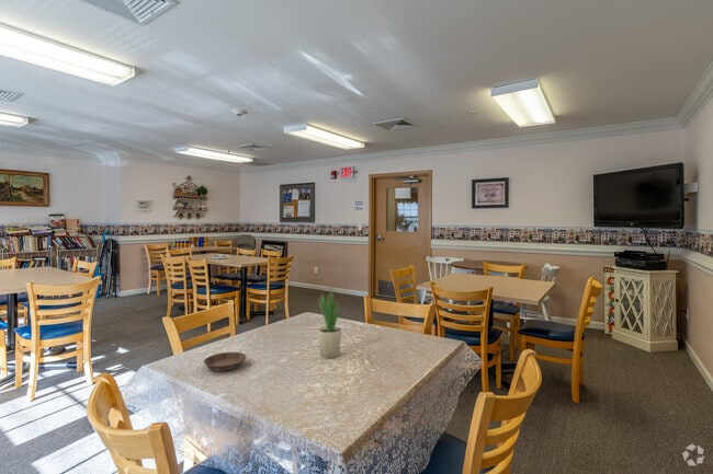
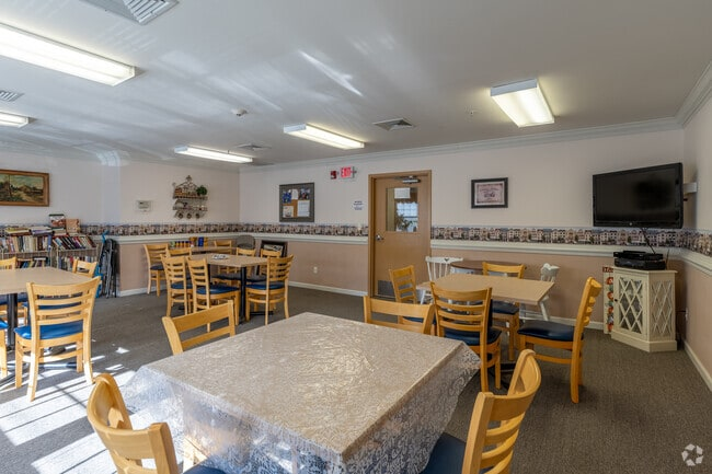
- potted plant (329, 319)
- saucer (225, 361)
